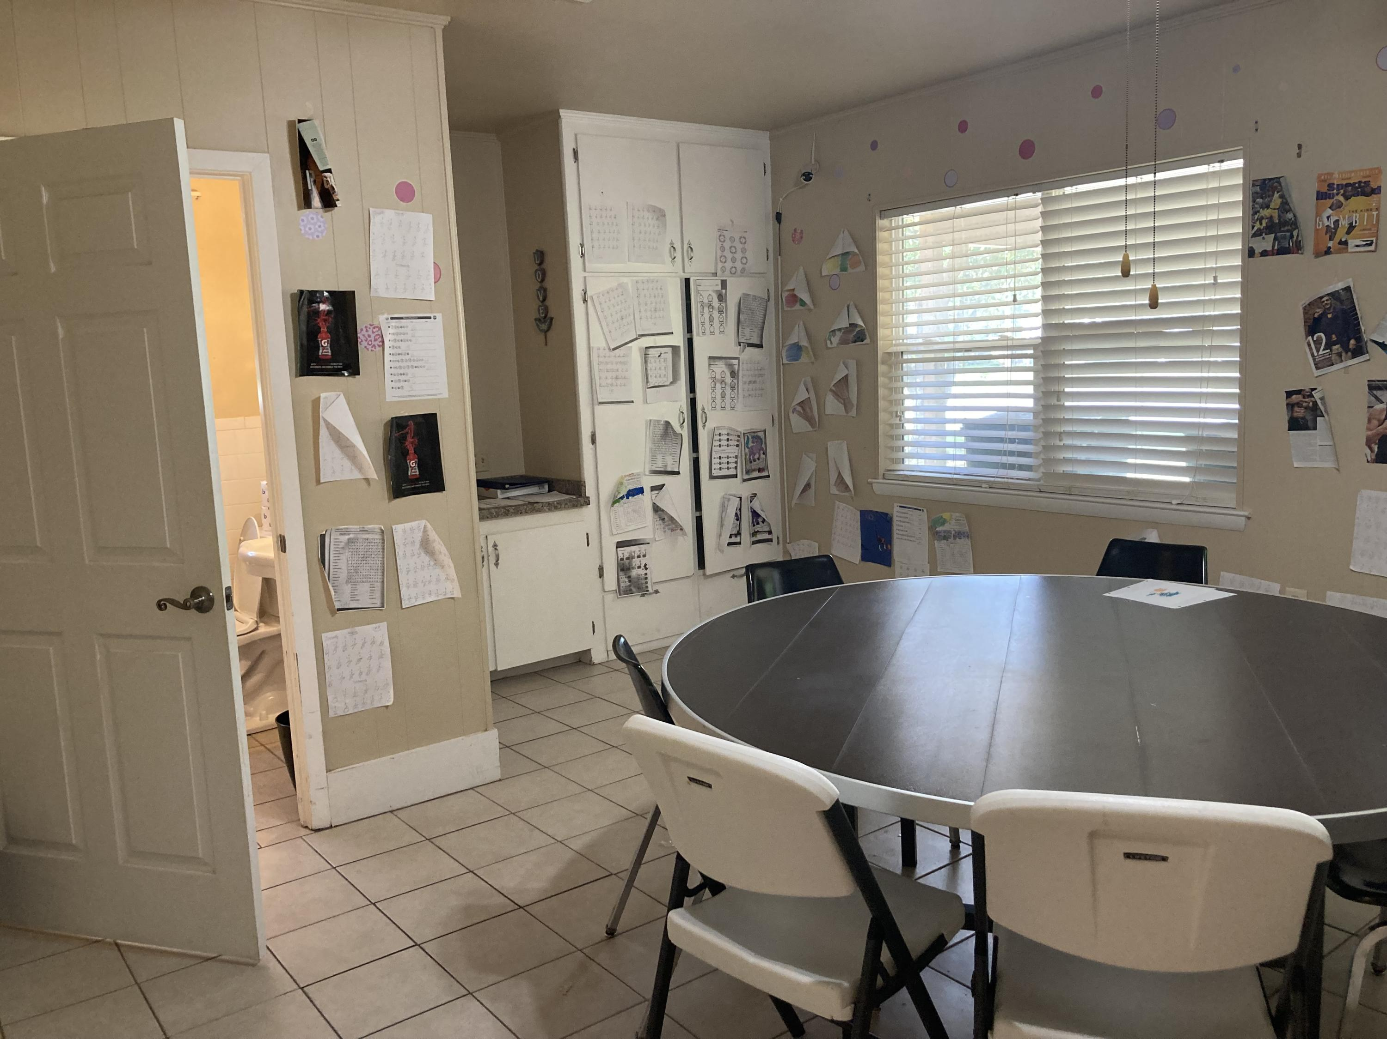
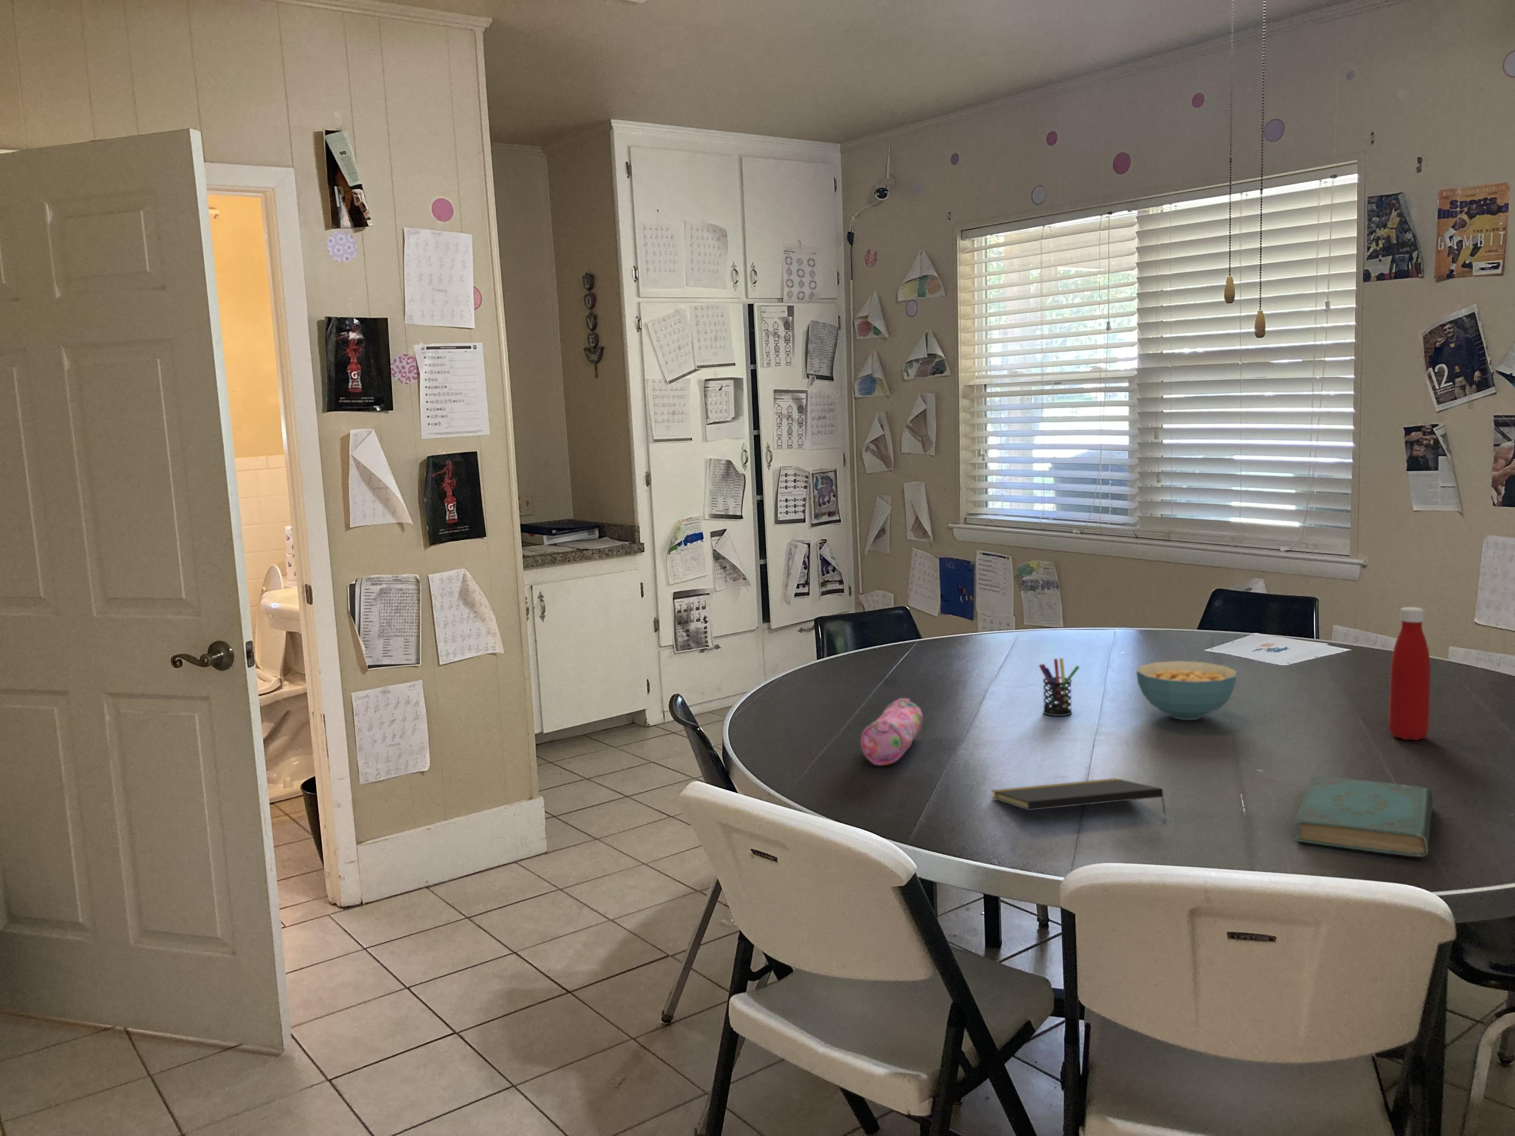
+ pen holder (1060, 685)
+ bottle (1410, 673)
+ pencil case (892, 730)
+ cereal bowl (1186, 693)
+ notepad (1074, 794)
+ book (1366, 813)
